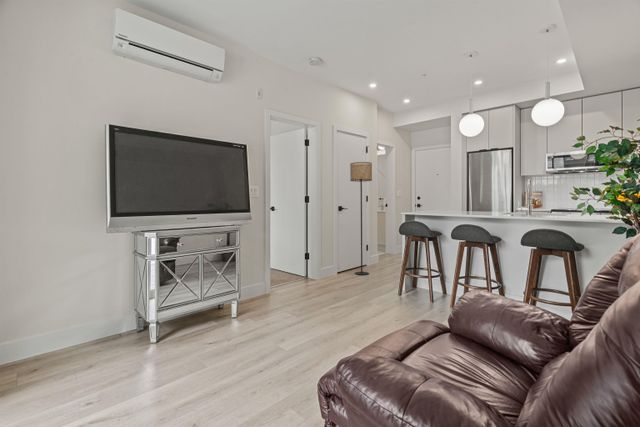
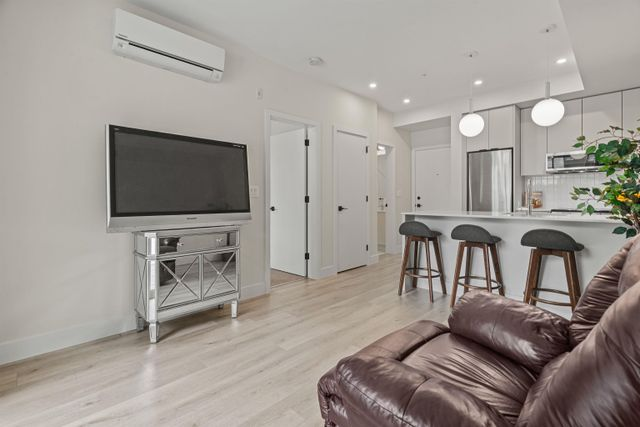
- floor lamp (361, 218)
